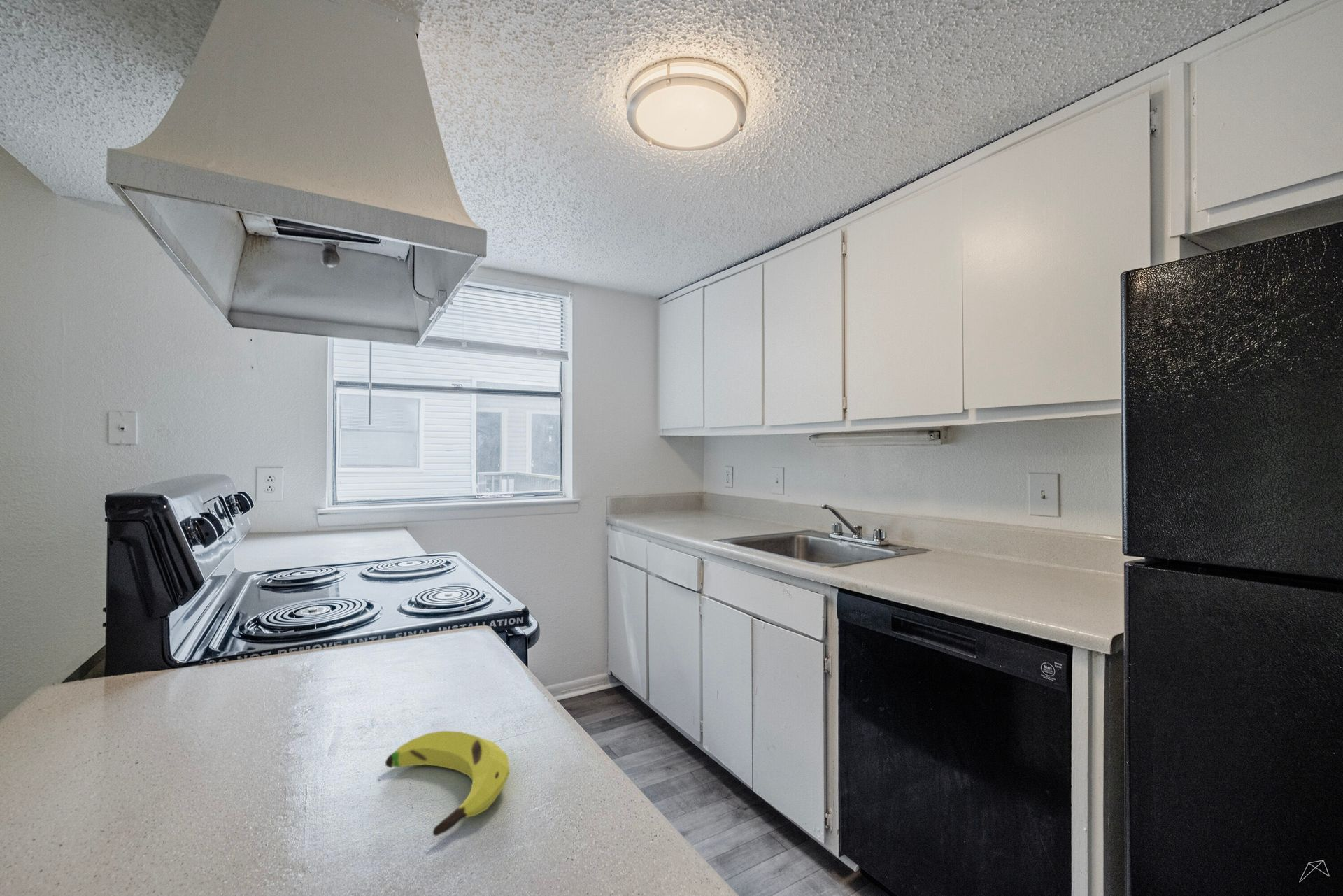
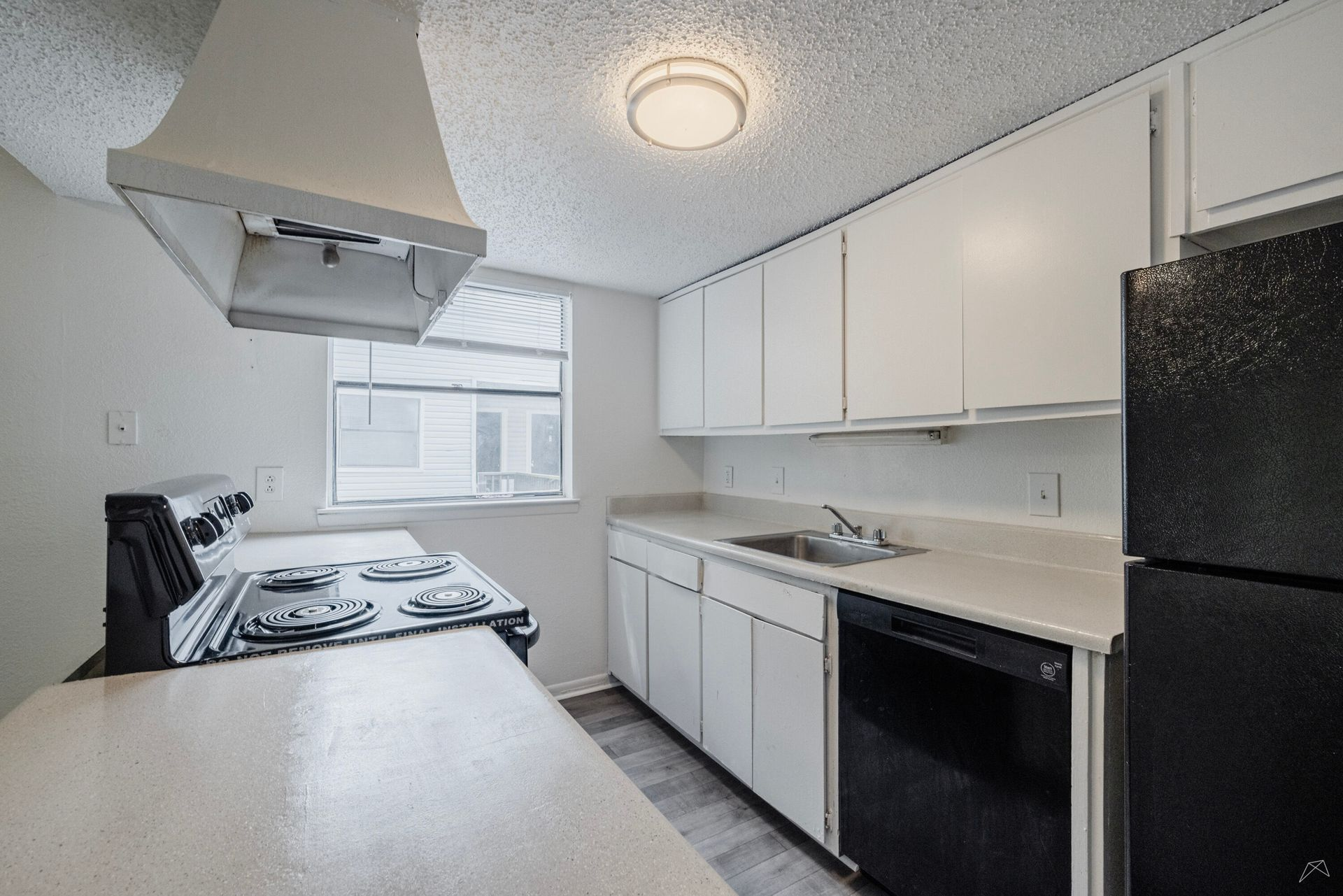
- banana (439, 766)
